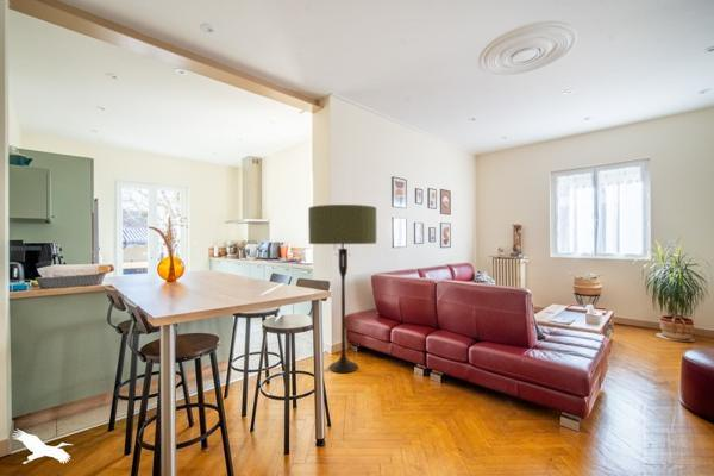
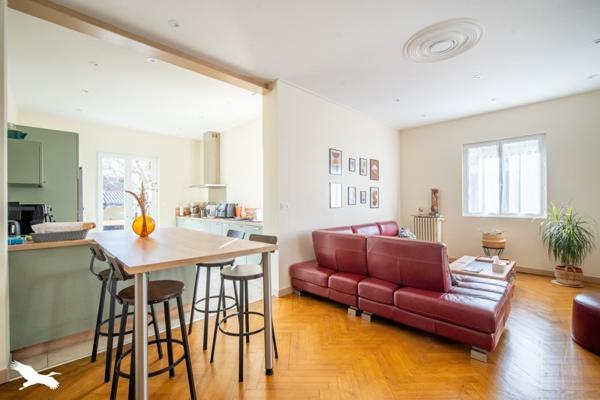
- floor lamp (343, 287)
